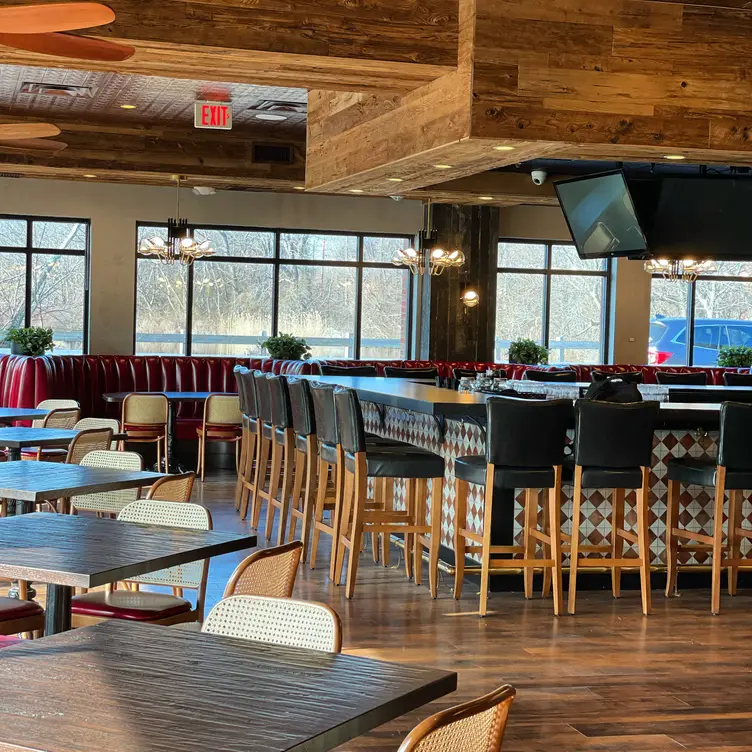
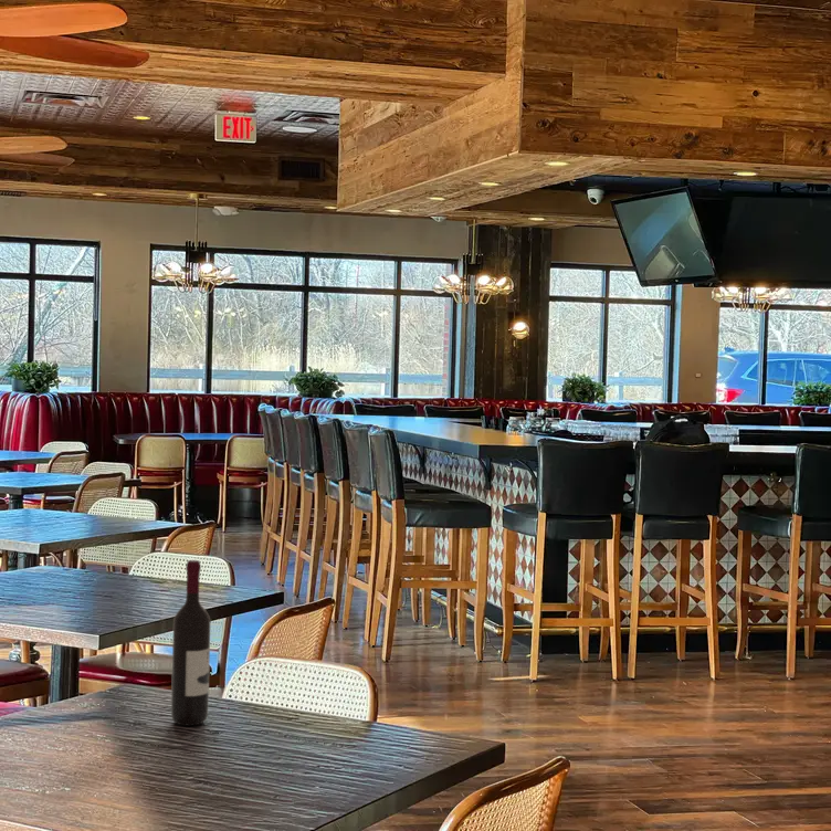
+ wine bottle (191, 641)
